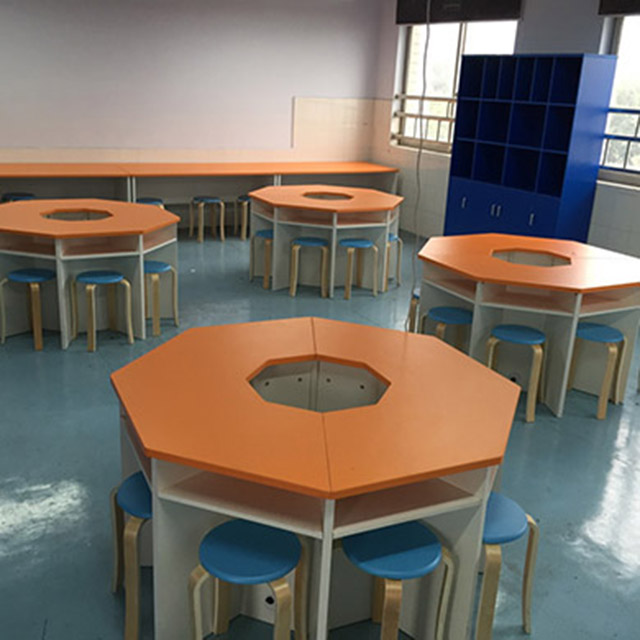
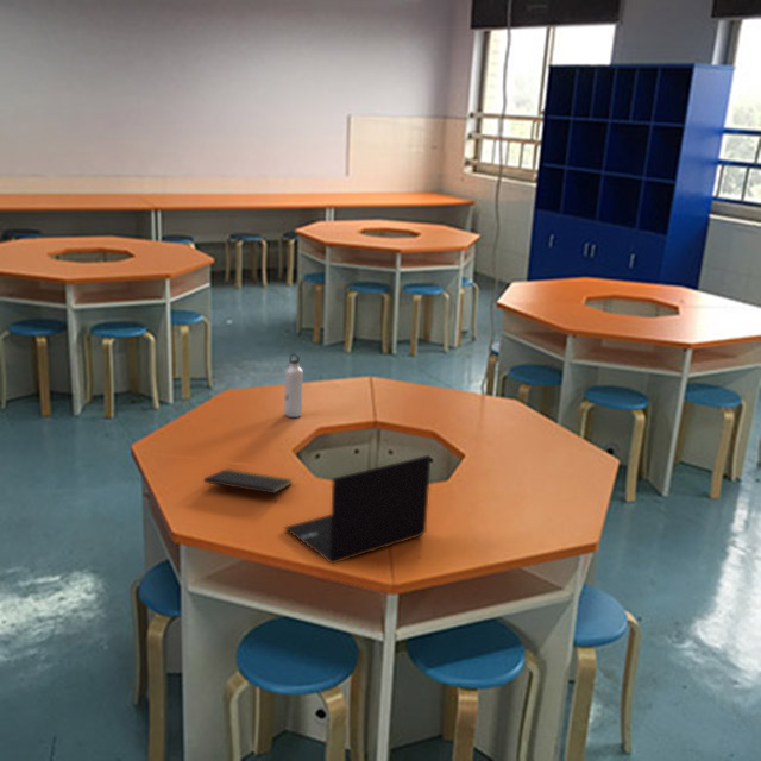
+ notepad (249, 480)
+ laptop (357, 493)
+ water bottle (294, 384)
